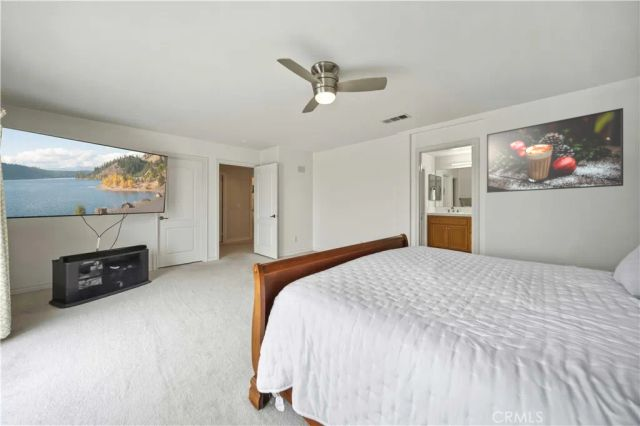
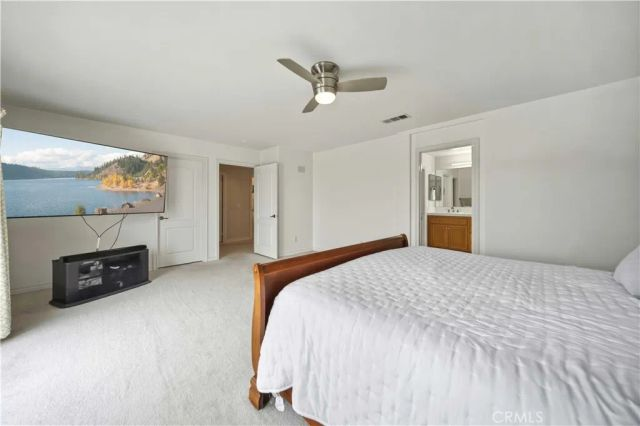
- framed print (545, 156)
